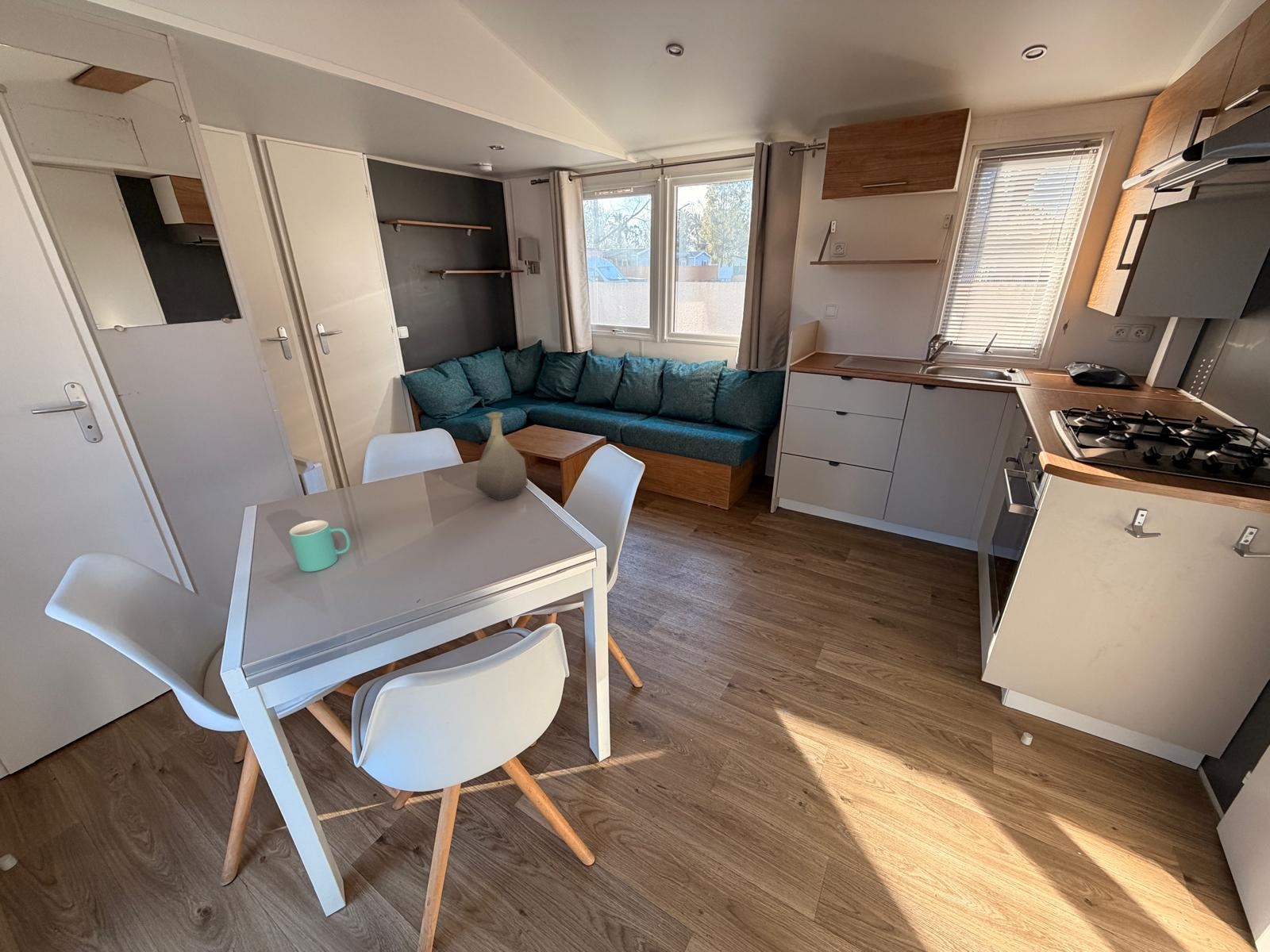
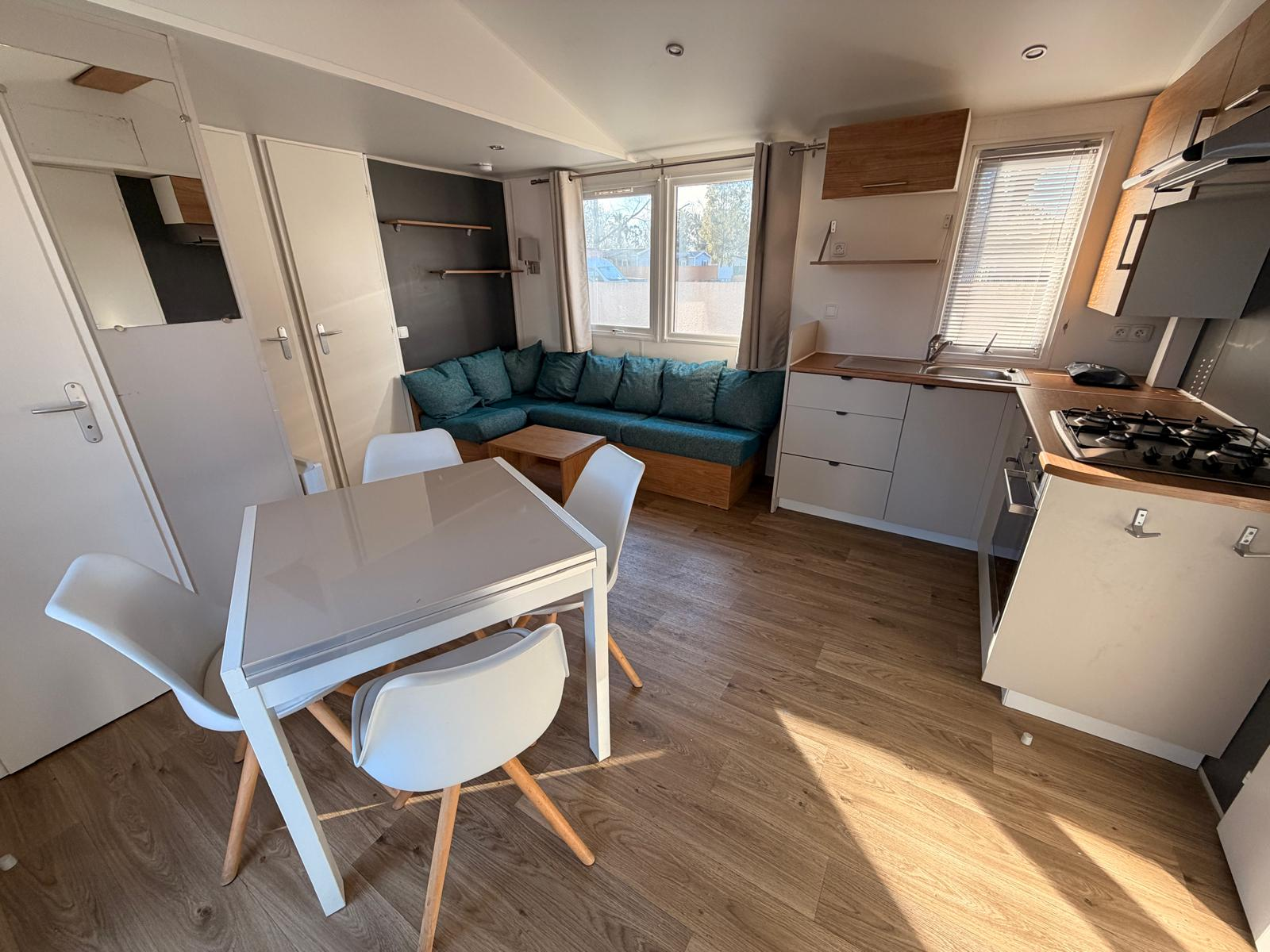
- mug (322, 543)
- vase (498, 455)
